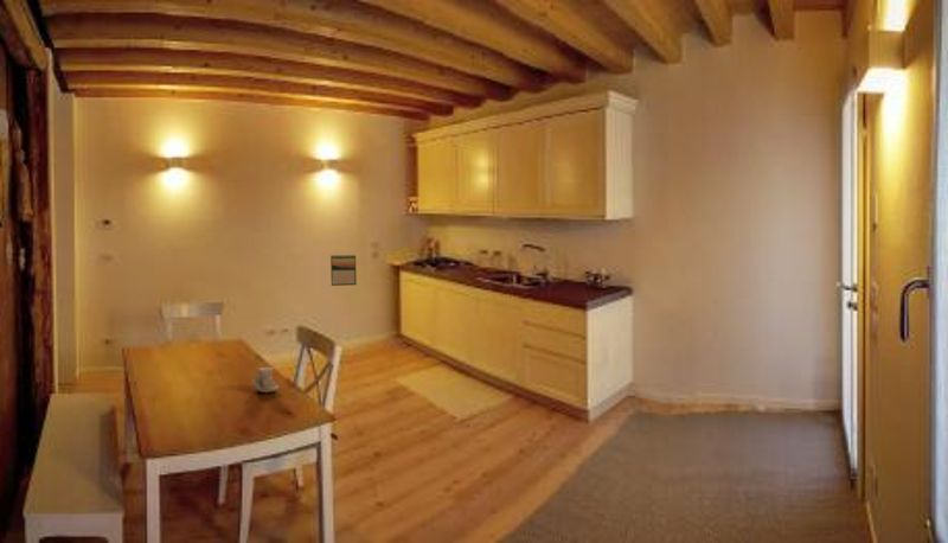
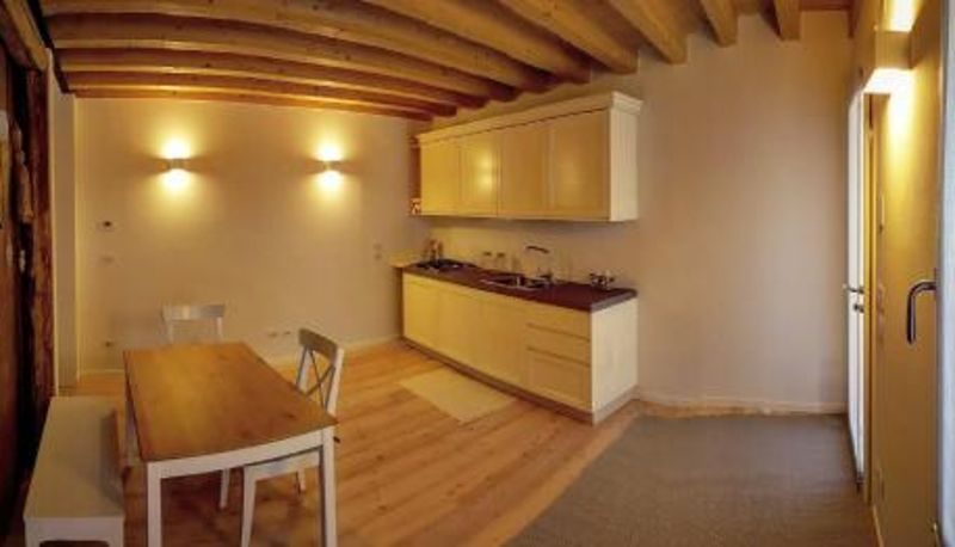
- candle (264, 376)
- calendar (342, 269)
